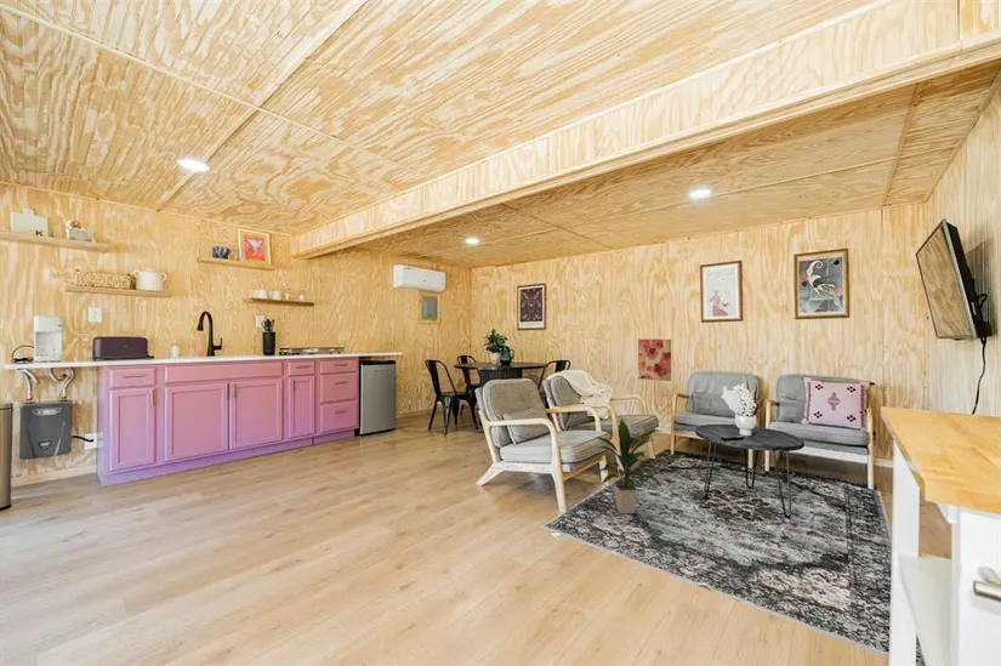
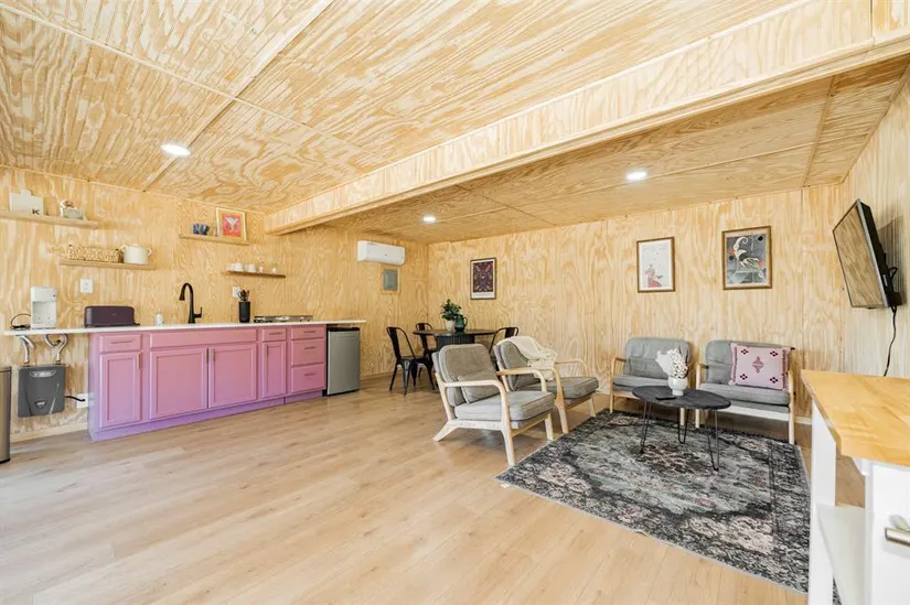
- wall art (654, 359)
- indoor plant (629, 466)
